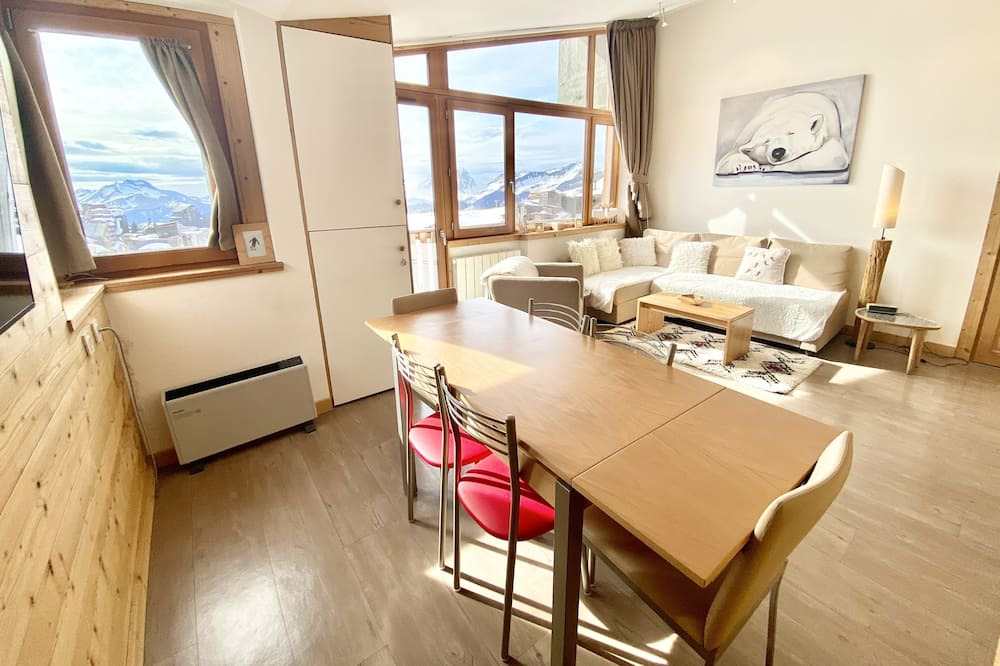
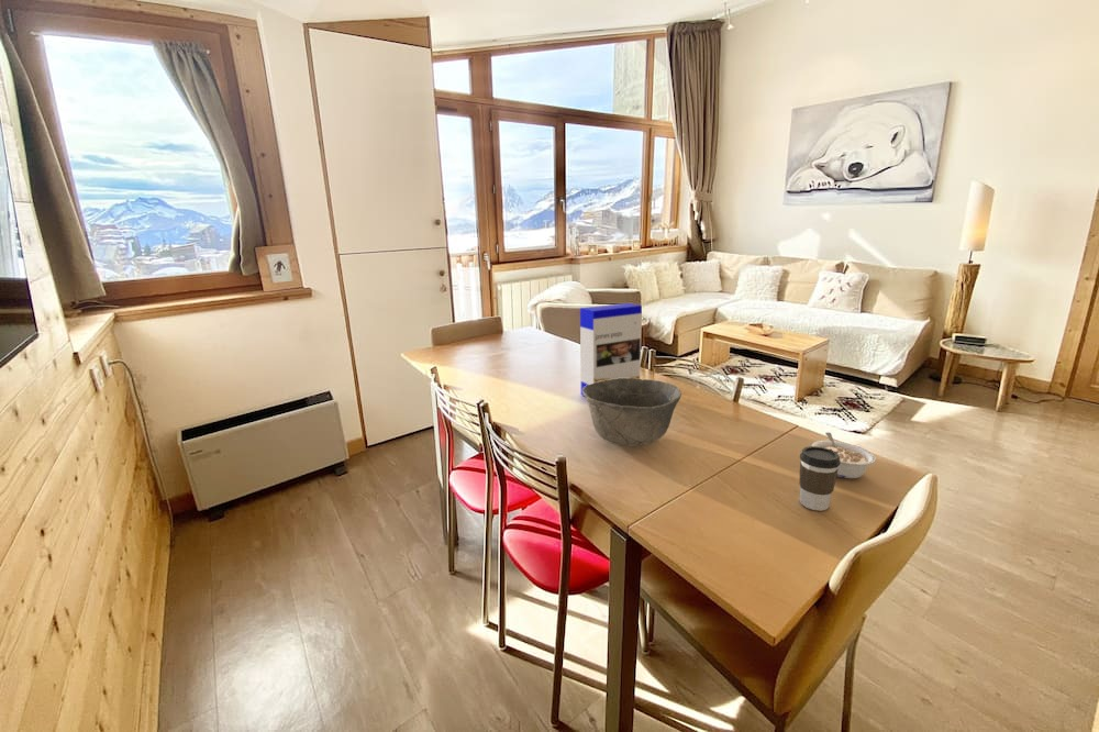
+ cereal box (610, 351)
+ bowl (630, 415)
+ legume (840, 457)
+ coffee cup (817, 478)
